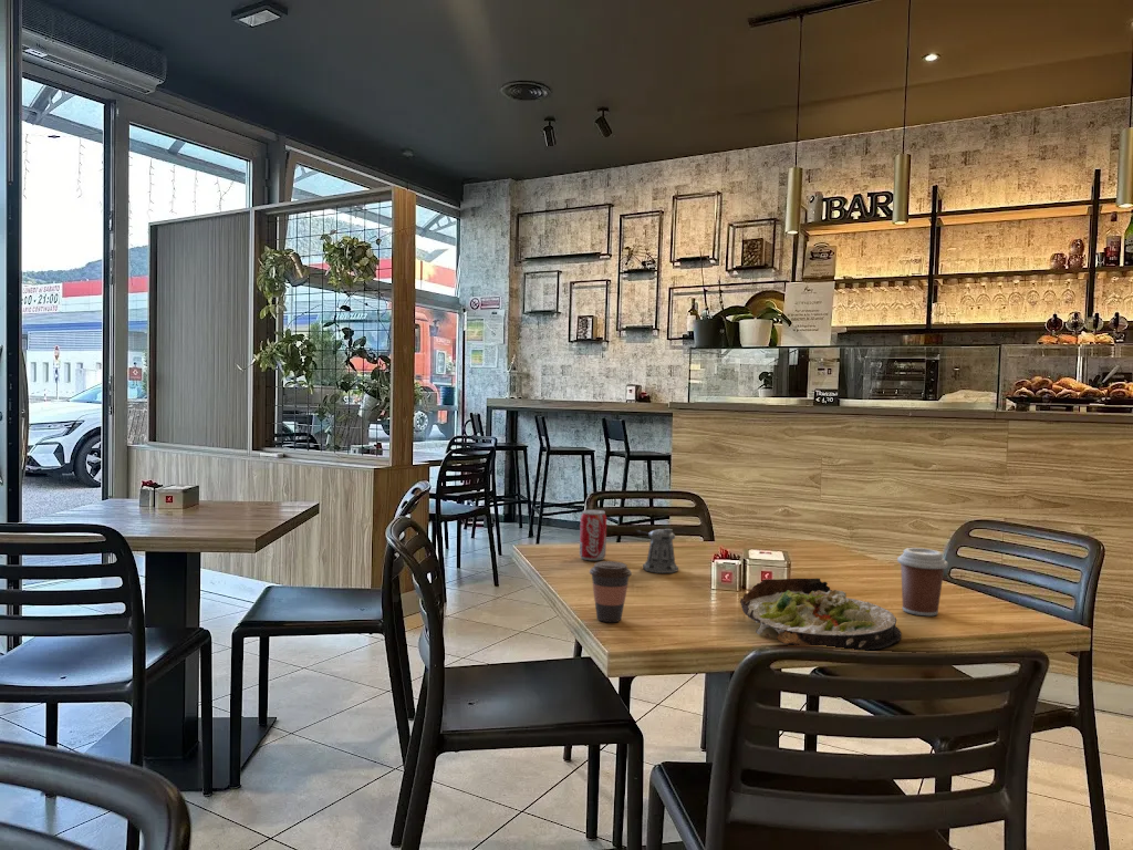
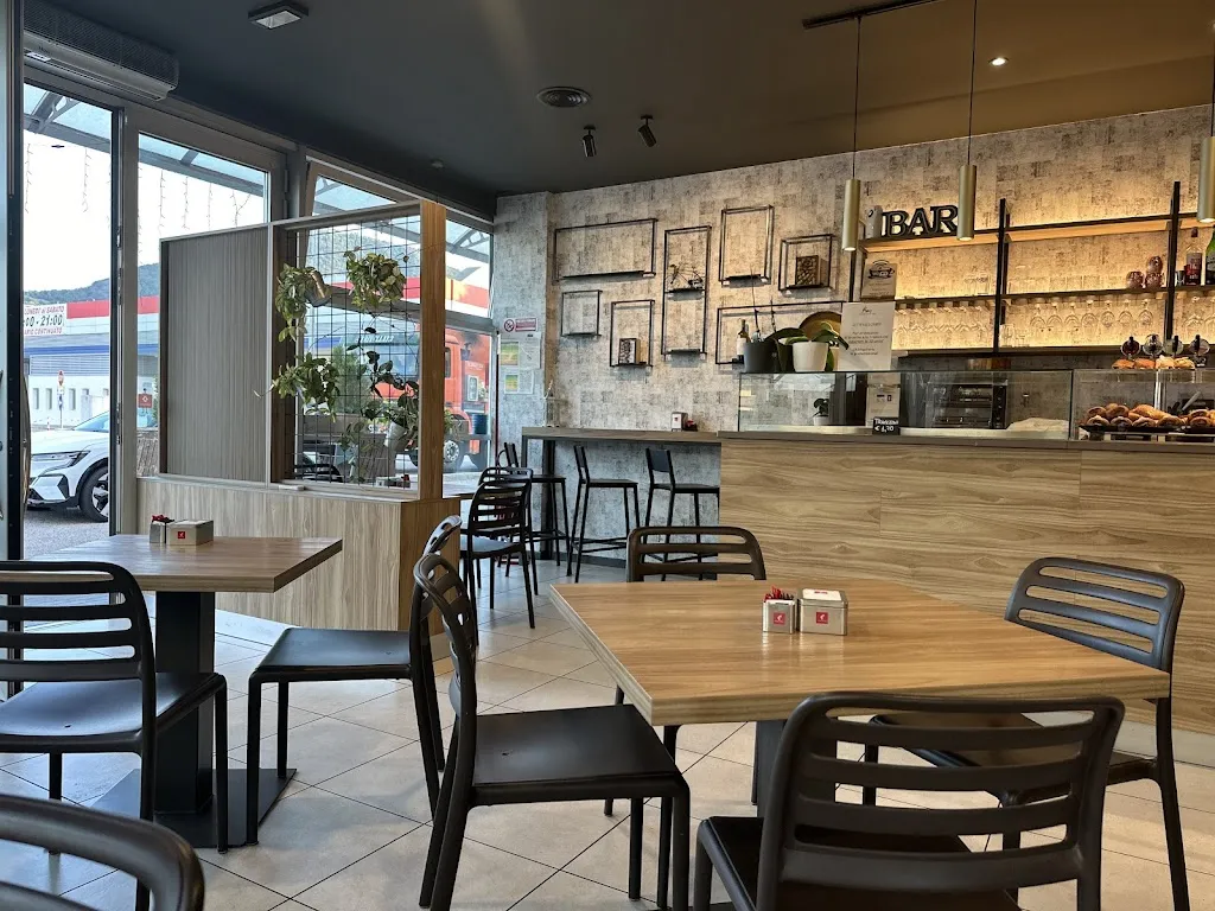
- coffee cup (610, 591)
- coffee cup (921, 581)
- pepper shaker (658, 548)
- salad plate (821, 611)
- beverage can (593, 535)
